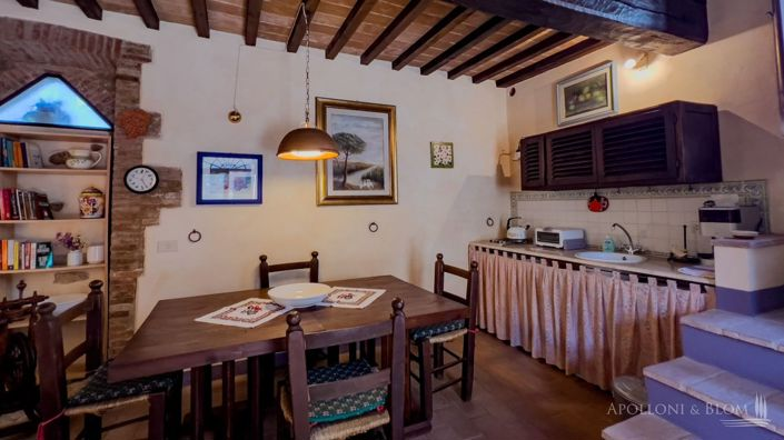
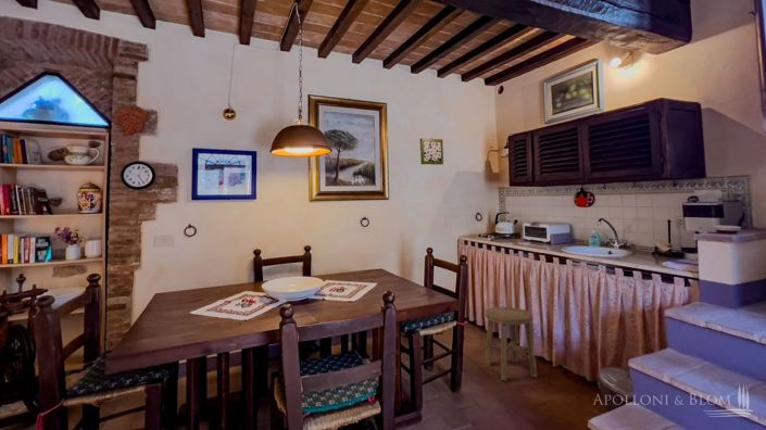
+ stool (510, 341)
